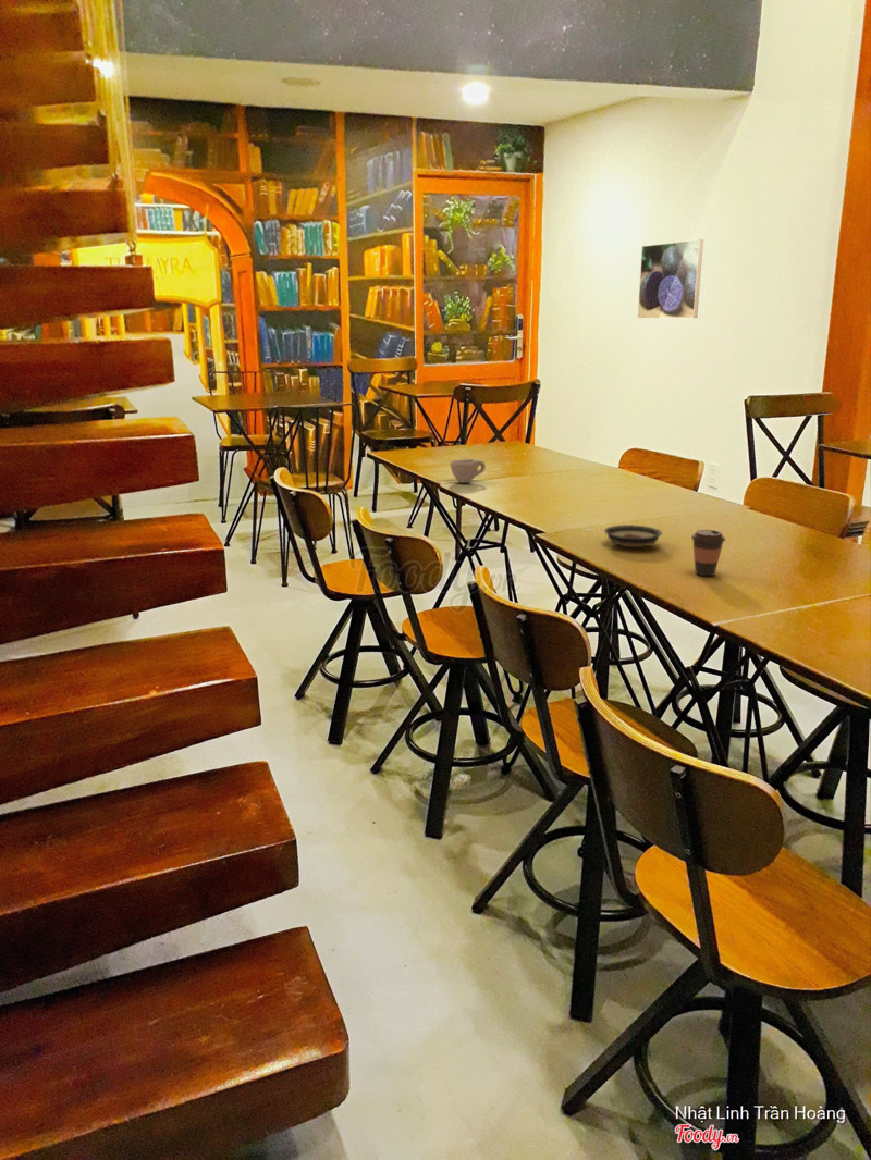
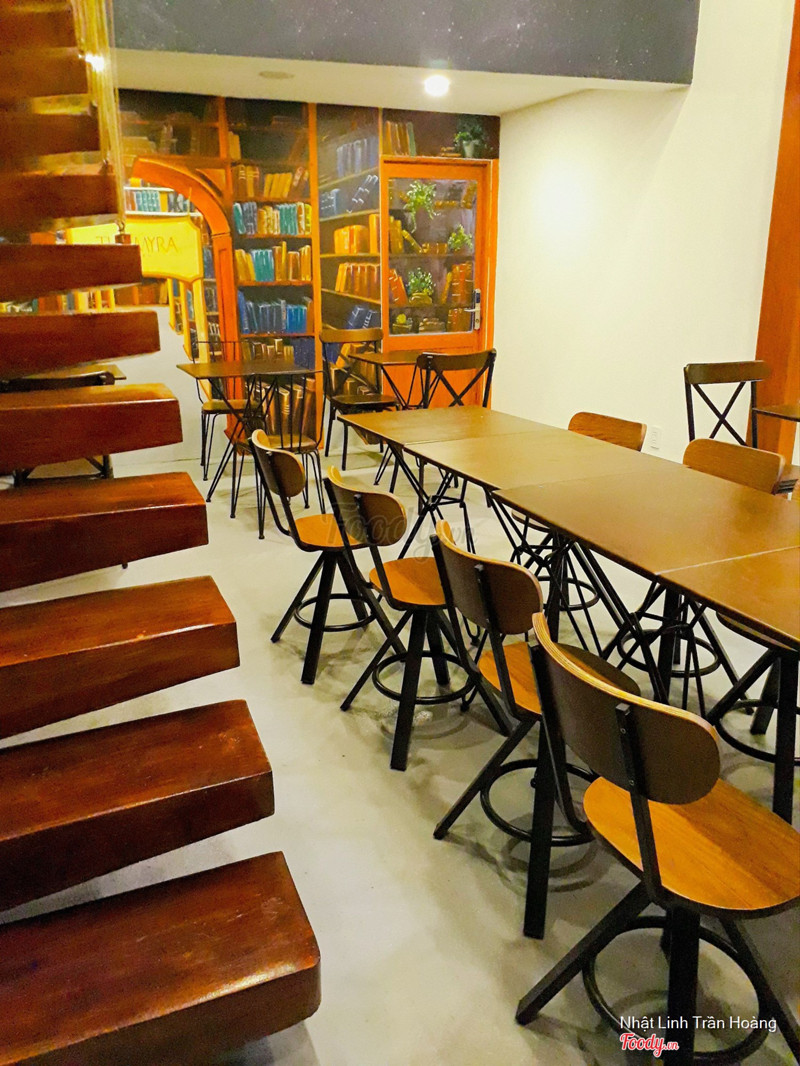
- saucer (631, 538)
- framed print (668, 281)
- coffee cup (707, 553)
- cup (467, 470)
